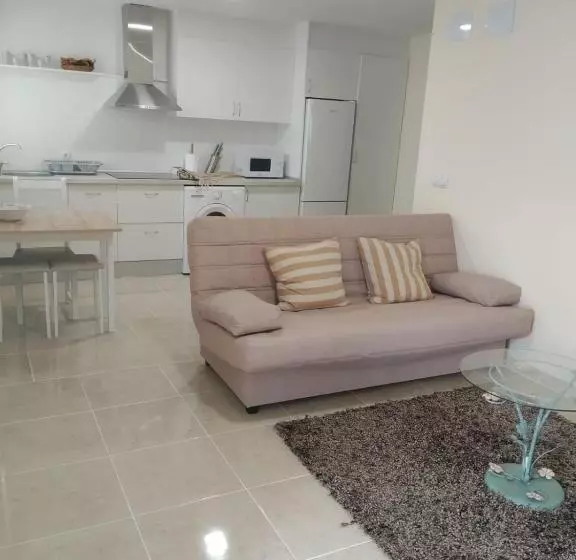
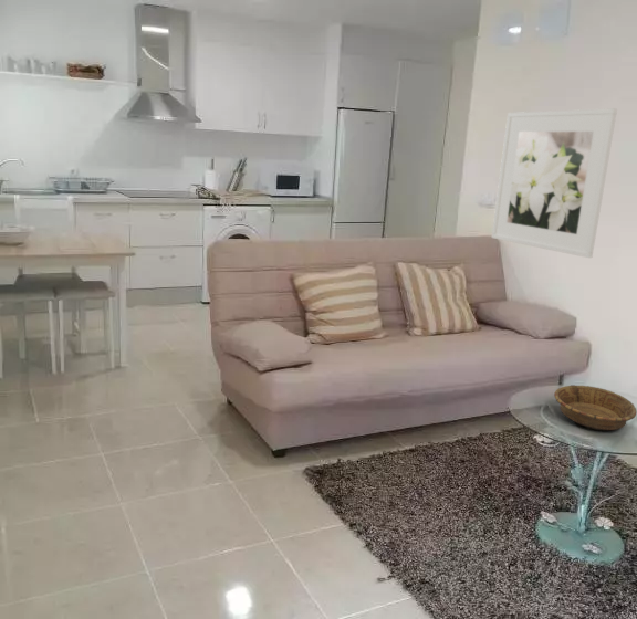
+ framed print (546, 180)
+ decorative bowl (593, 410)
